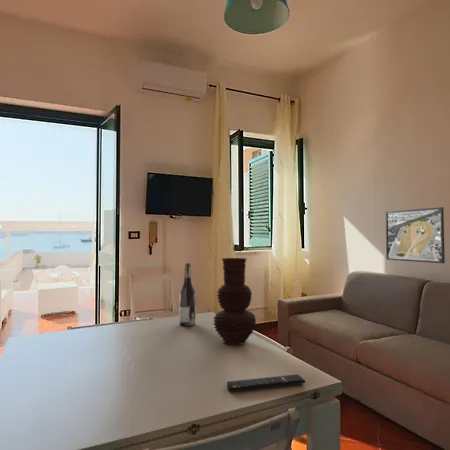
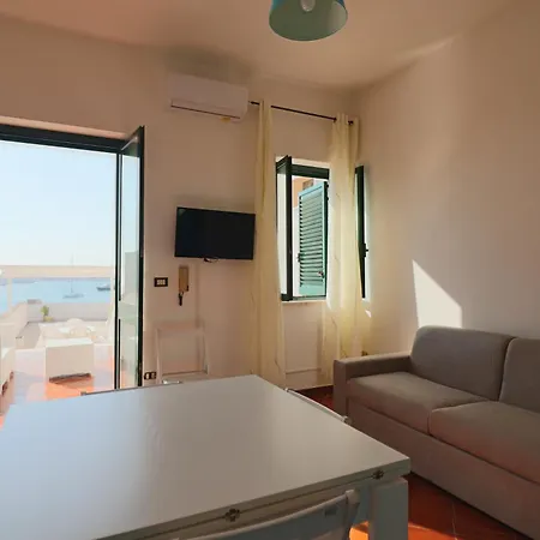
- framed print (412, 235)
- vase (234, 300)
- remote control (265, 383)
- wine bottle (187, 293)
